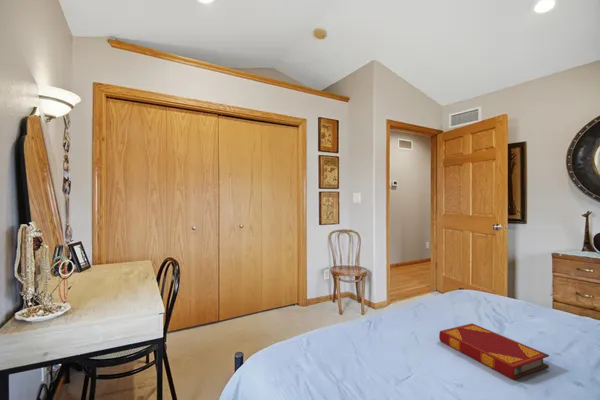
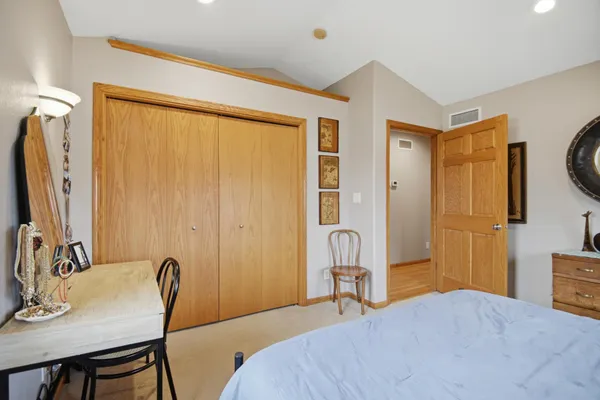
- hardback book (489, 347)
